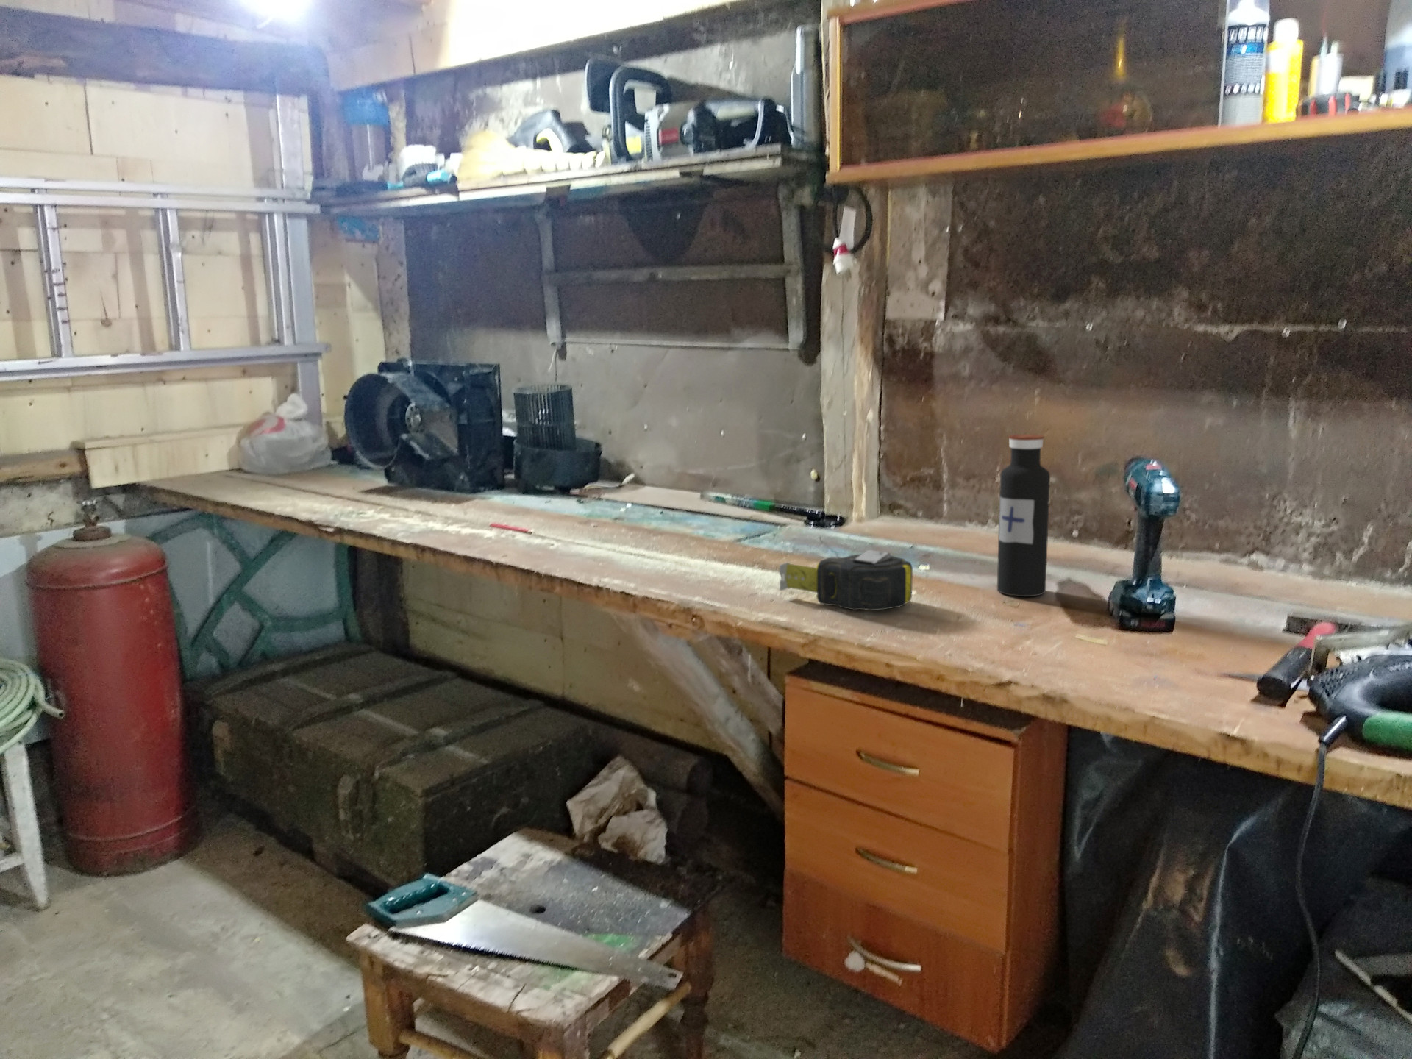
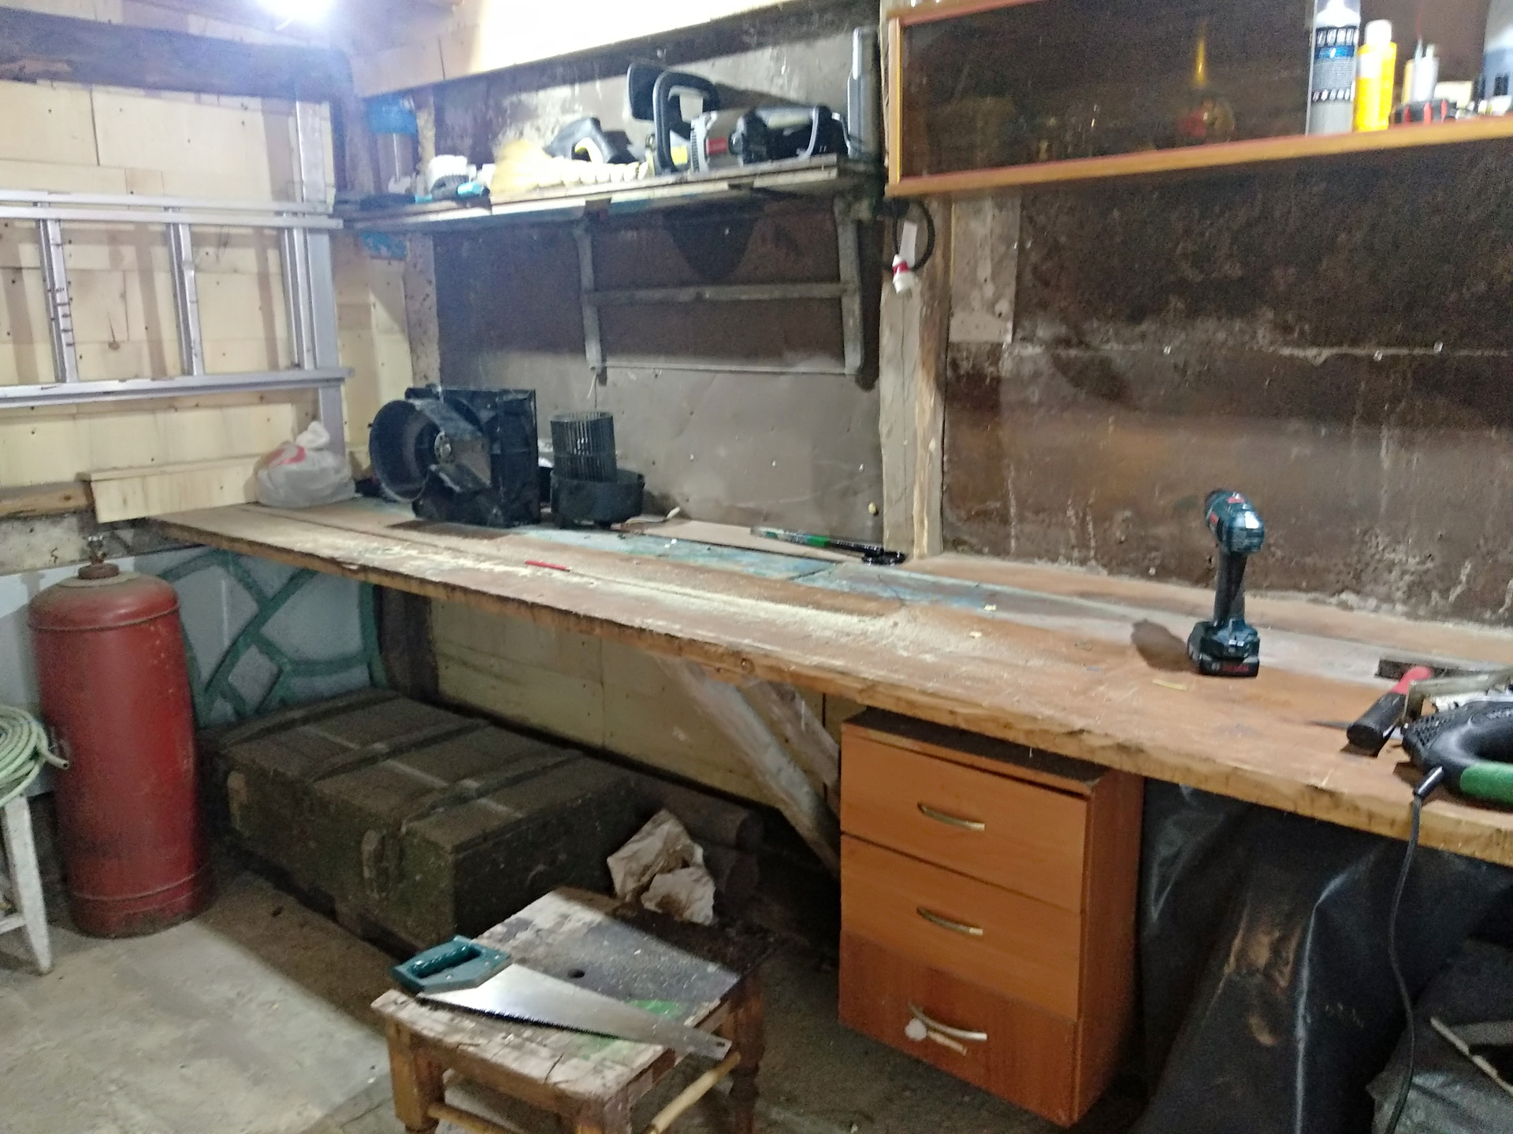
- tape measure (851, 575)
- water bottle (1024, 514)
